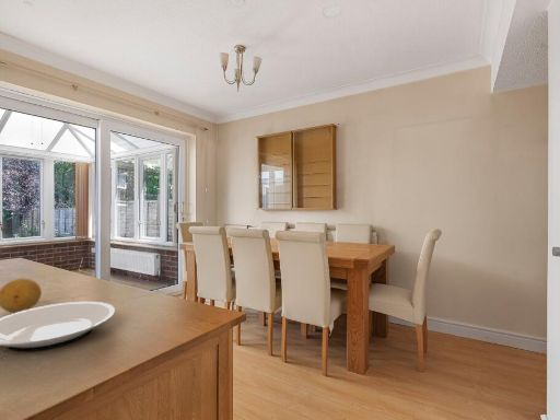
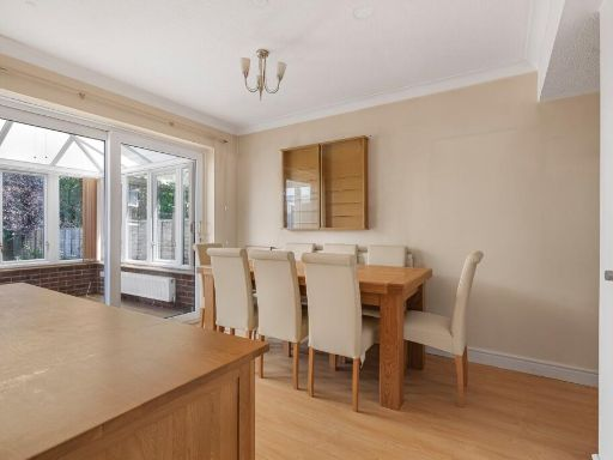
- fruit (20, 294)
- plate (52, 326)
